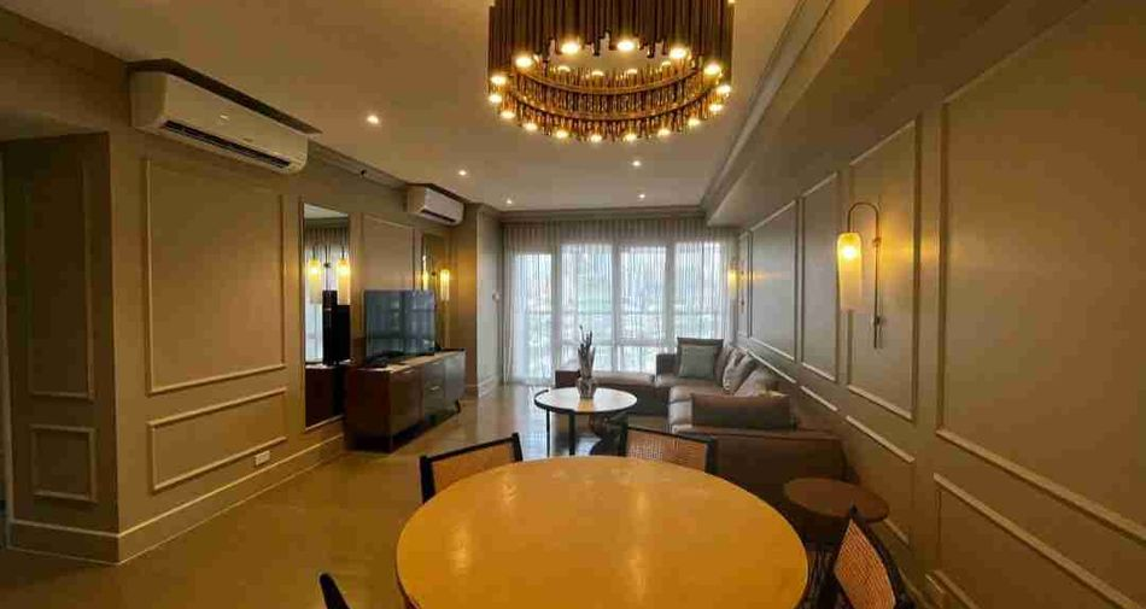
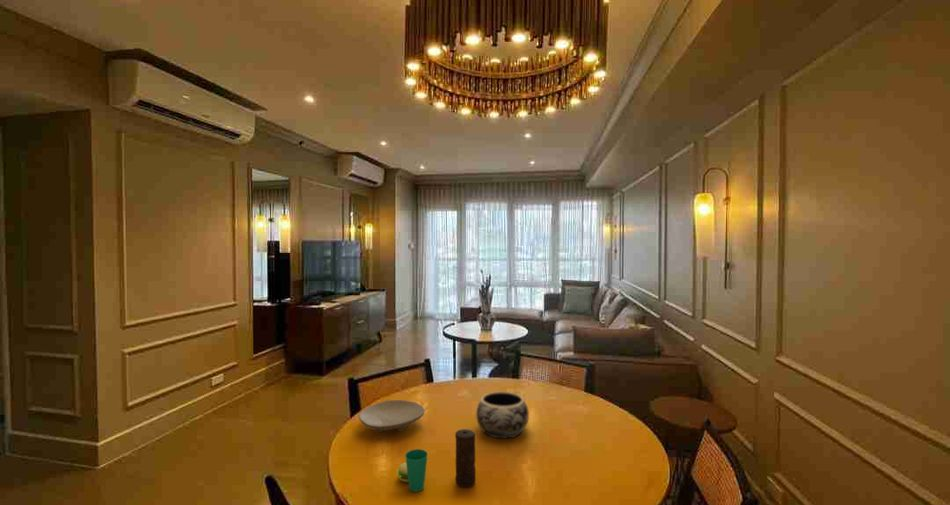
+ bowl (392, 418)
+ cup (412, 466)
+ candle (465, 457)
+ decorative bowl (502, 414)
